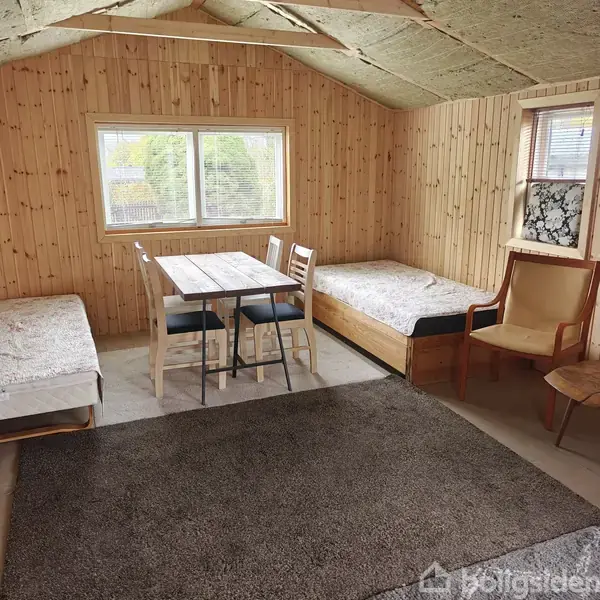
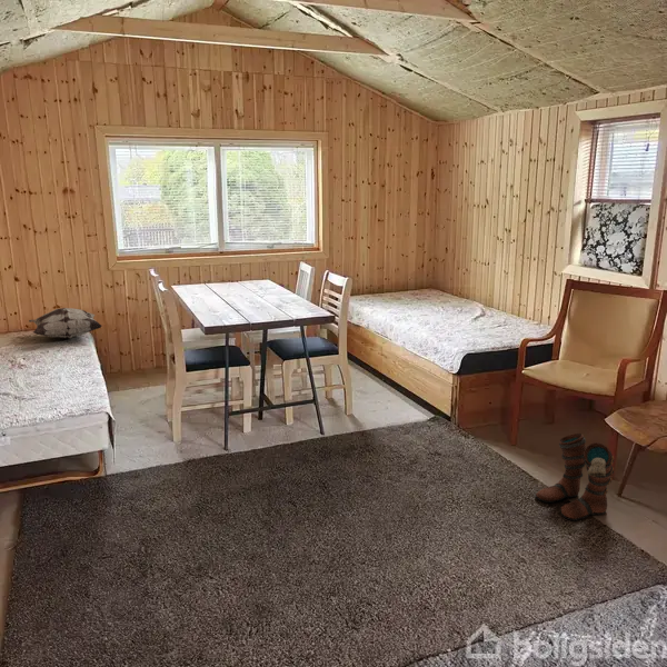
+ decorative pillow (64, 322)
+ boots (580, 474)
